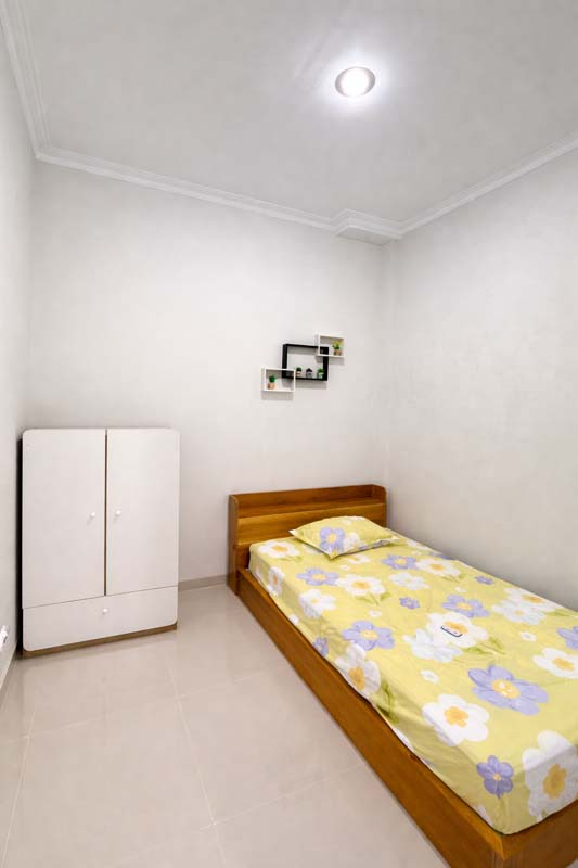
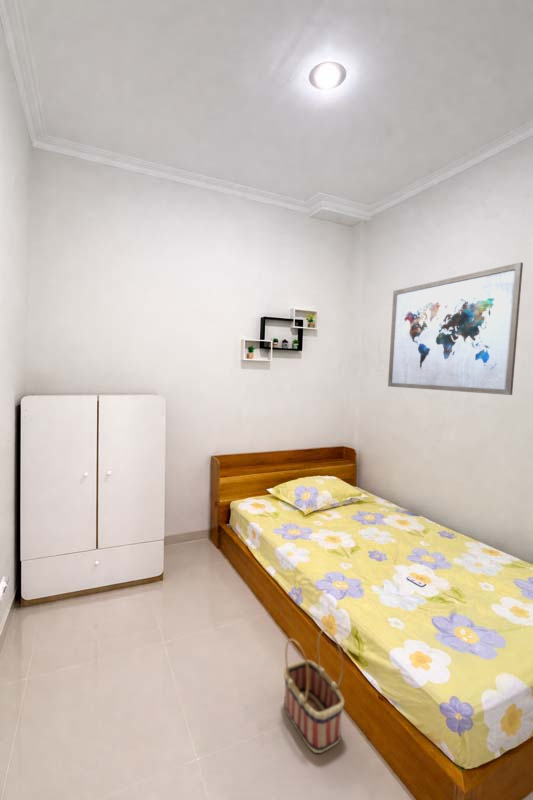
+ wall art (443, 335)
+ basket (313, 680)
